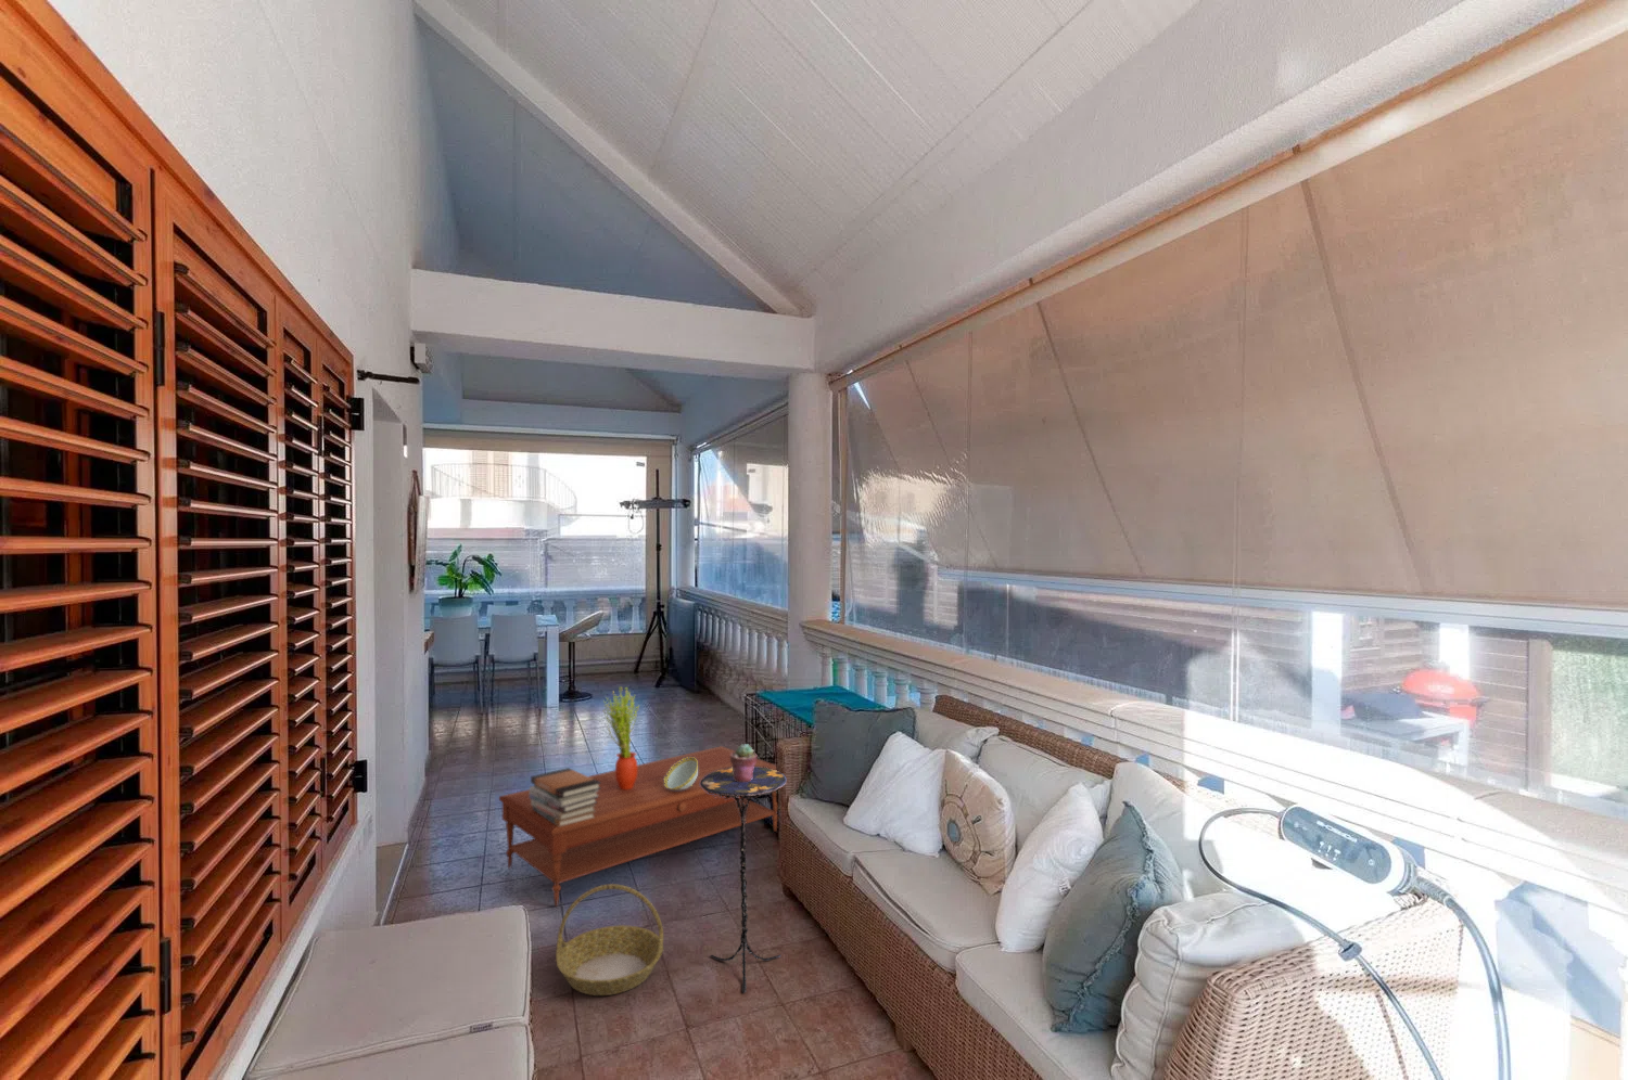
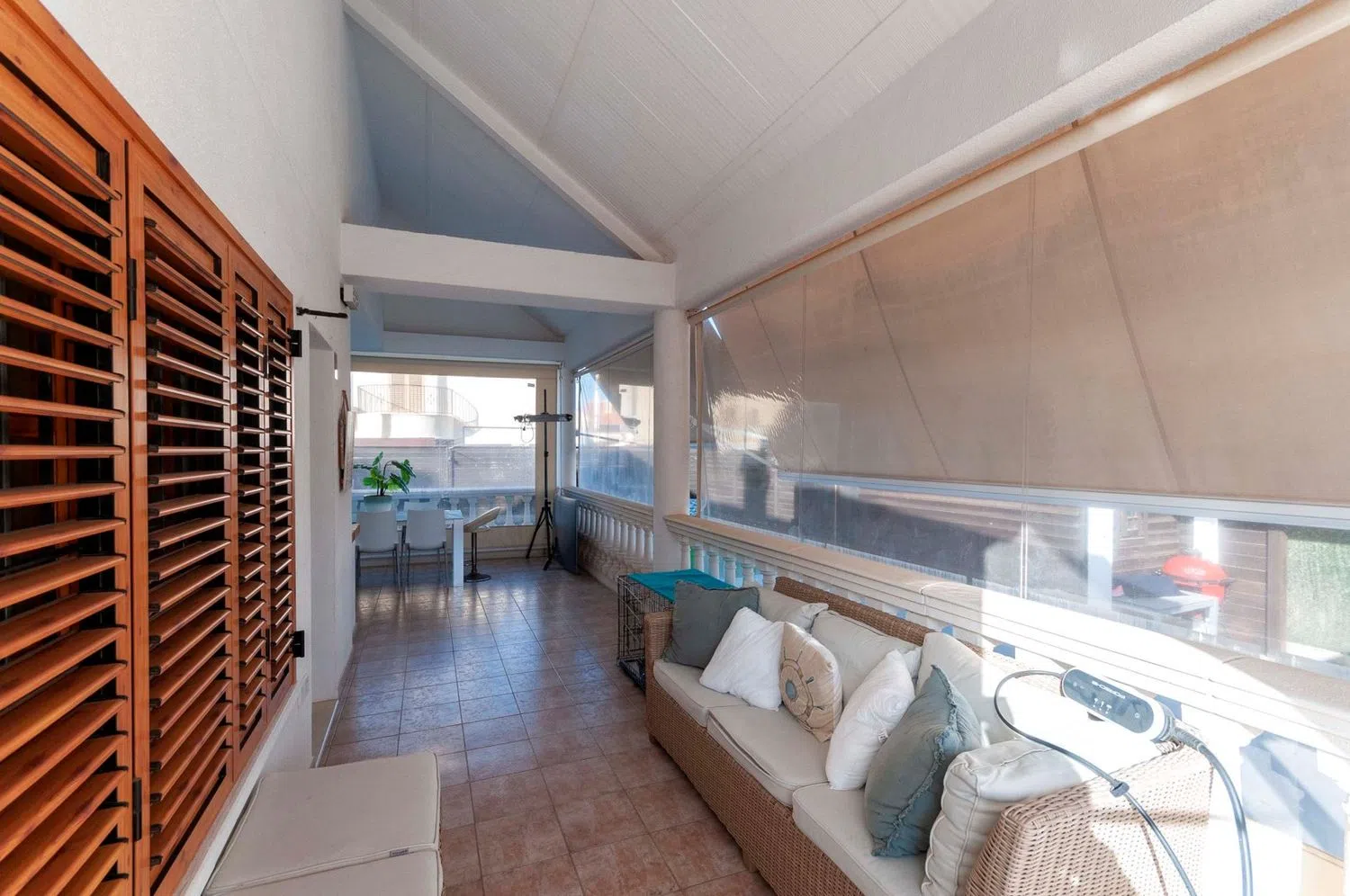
- decorative bowl (680, 773)
- side table (743, 873)
- basket (610, 928)
- coffee table (650, 815)
- book stack (563, 794)
- potted plant (620, 738)
- potted succulent (743, 759)
